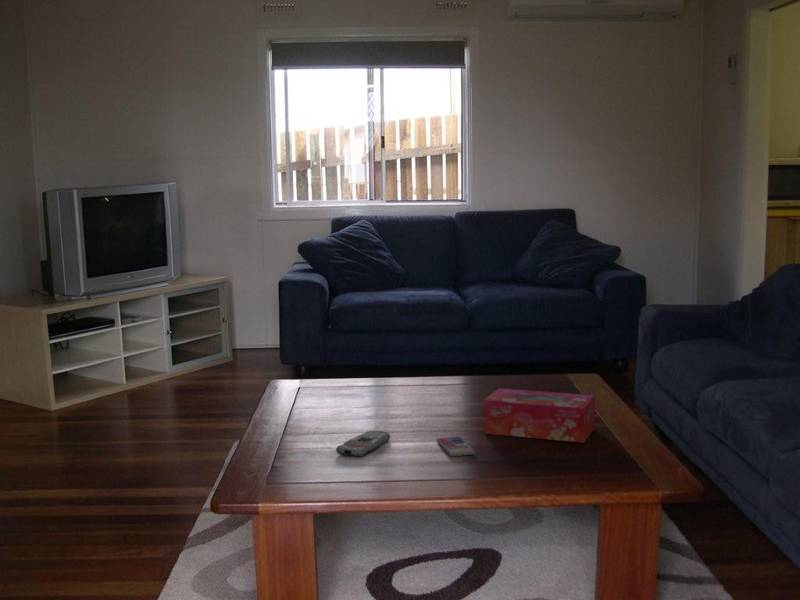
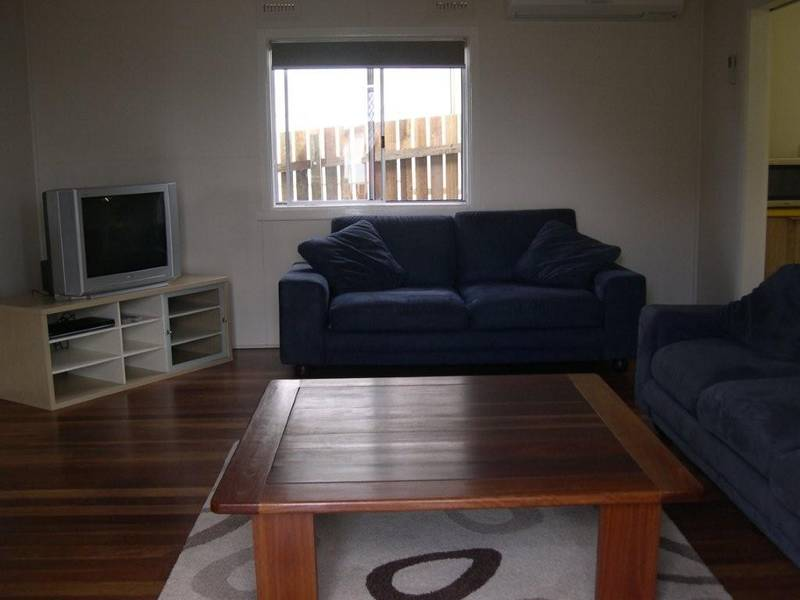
- remote control (365, 443)
- smartphone (455, 446)
- tissue box (539, 414)
